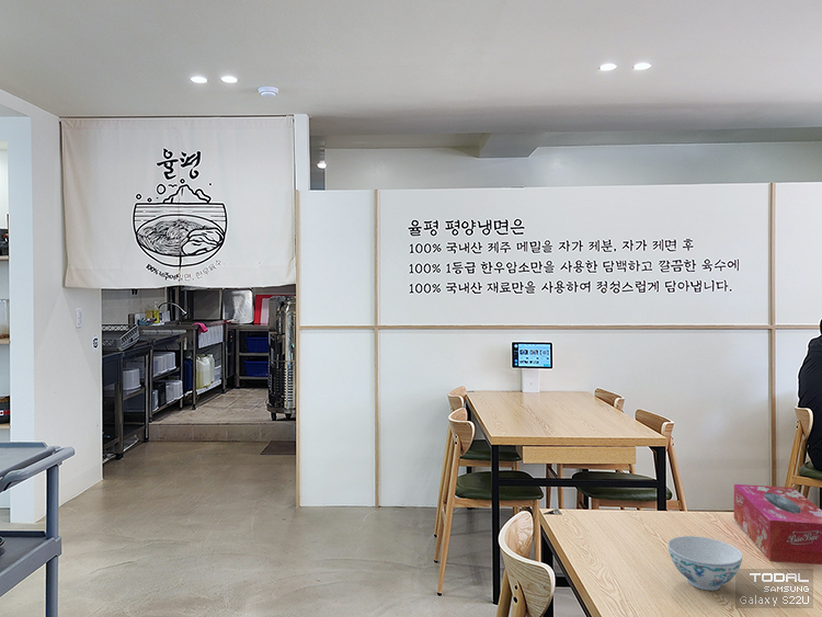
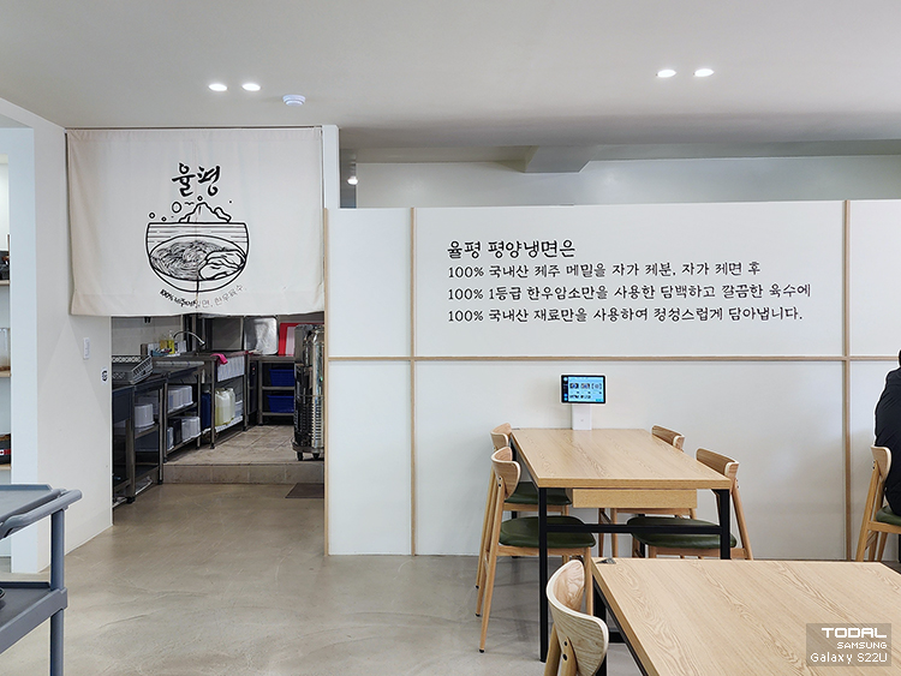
- tissue box (781, 521)
- chinaware (704, 565)
